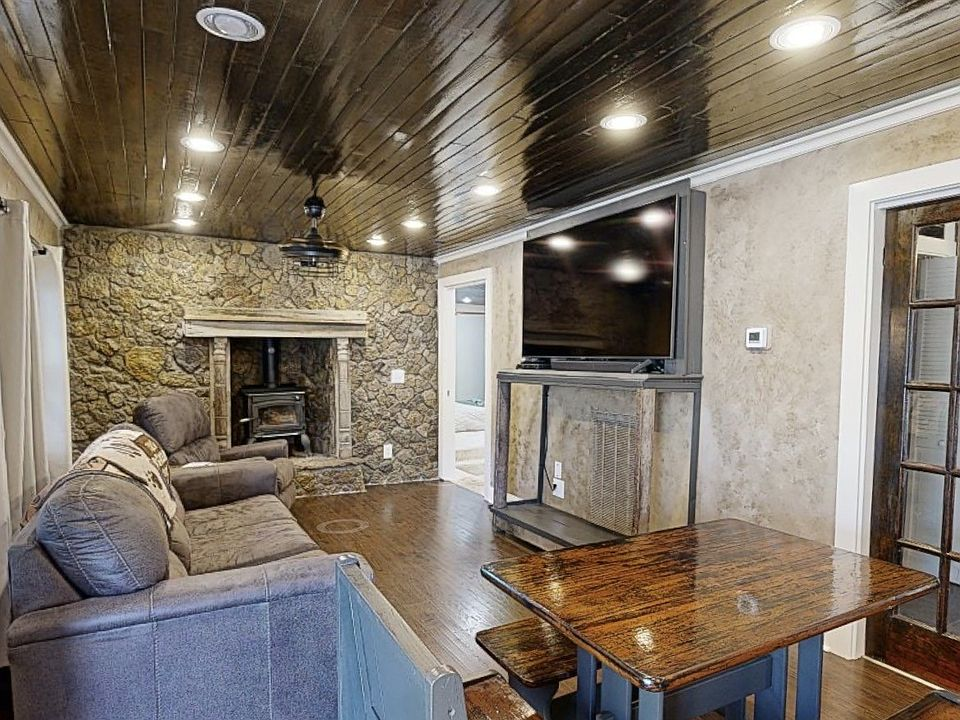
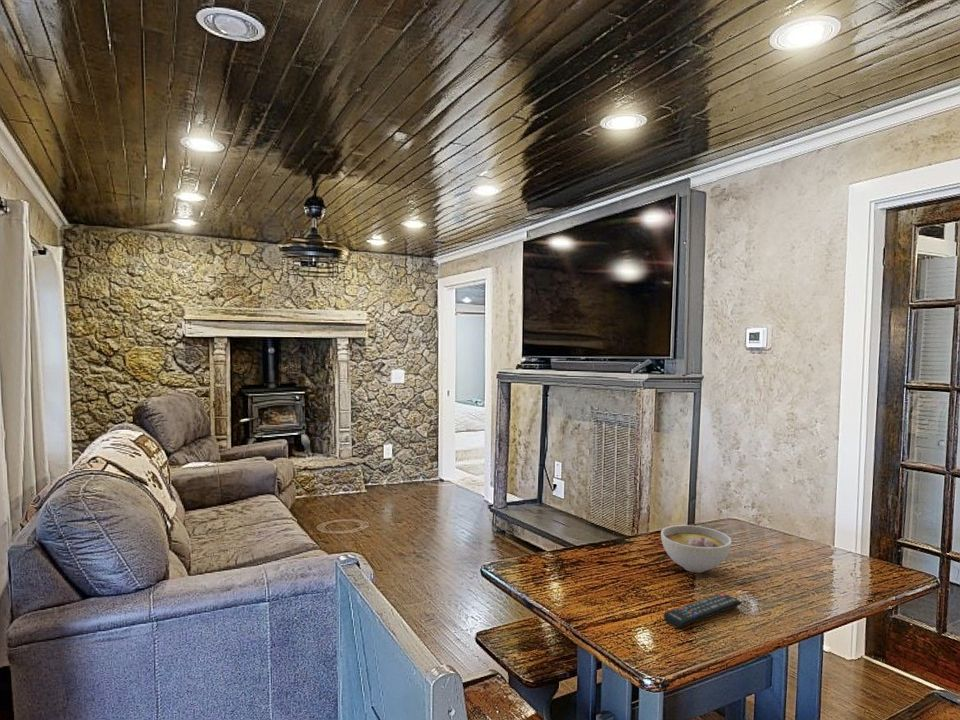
+ remote control (703, 610)
+ bowl (694, 552)
